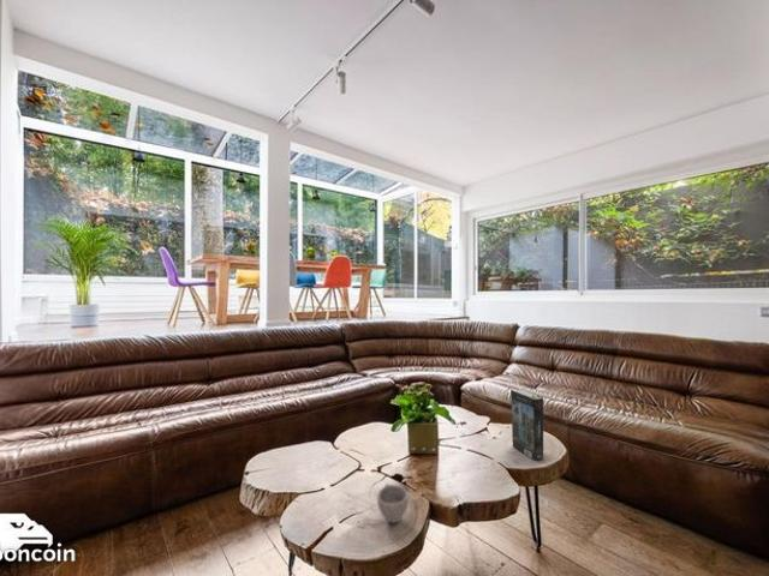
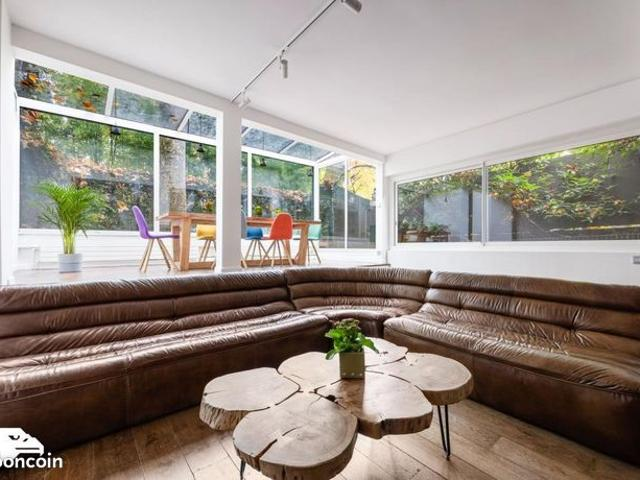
- book (527, 421)
- cup (391, 503)
